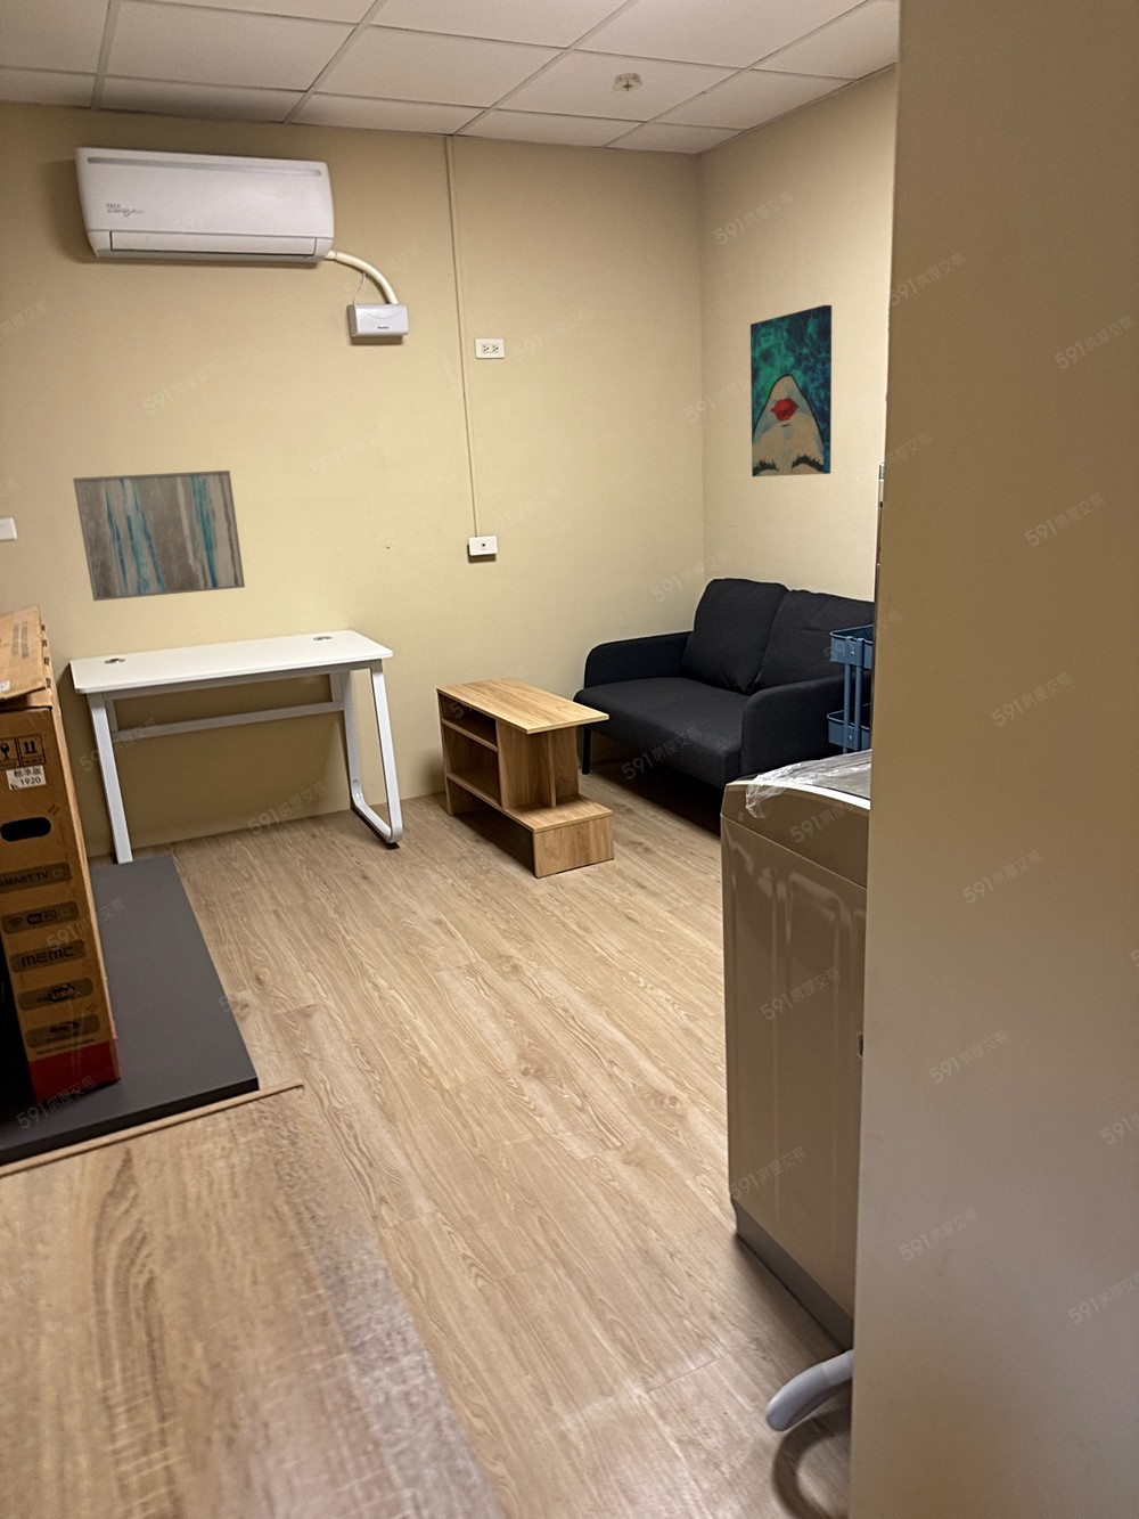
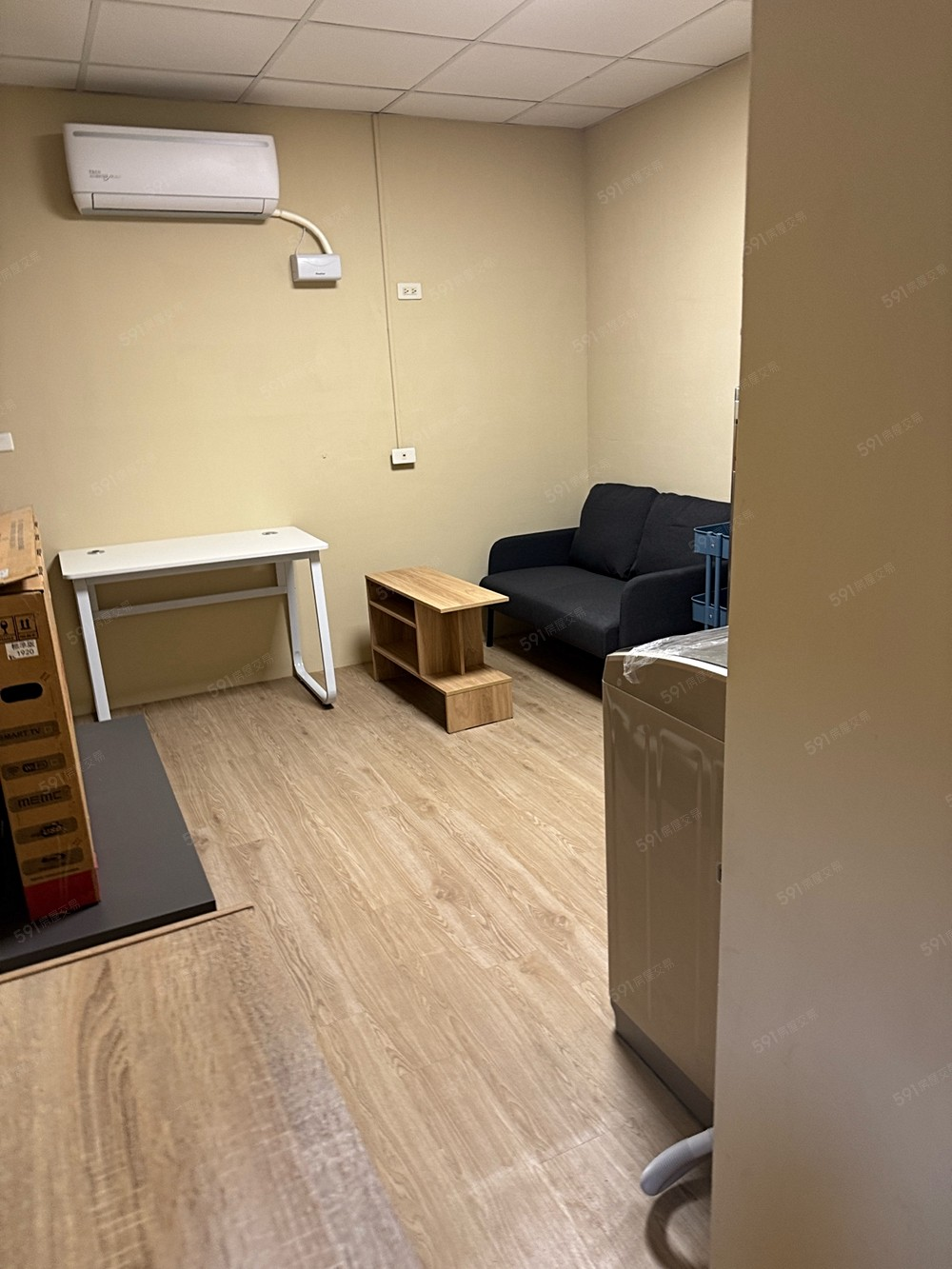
- wall art (162, 534)
- wall art (788, 396)
- smoke detector (626, 83)
